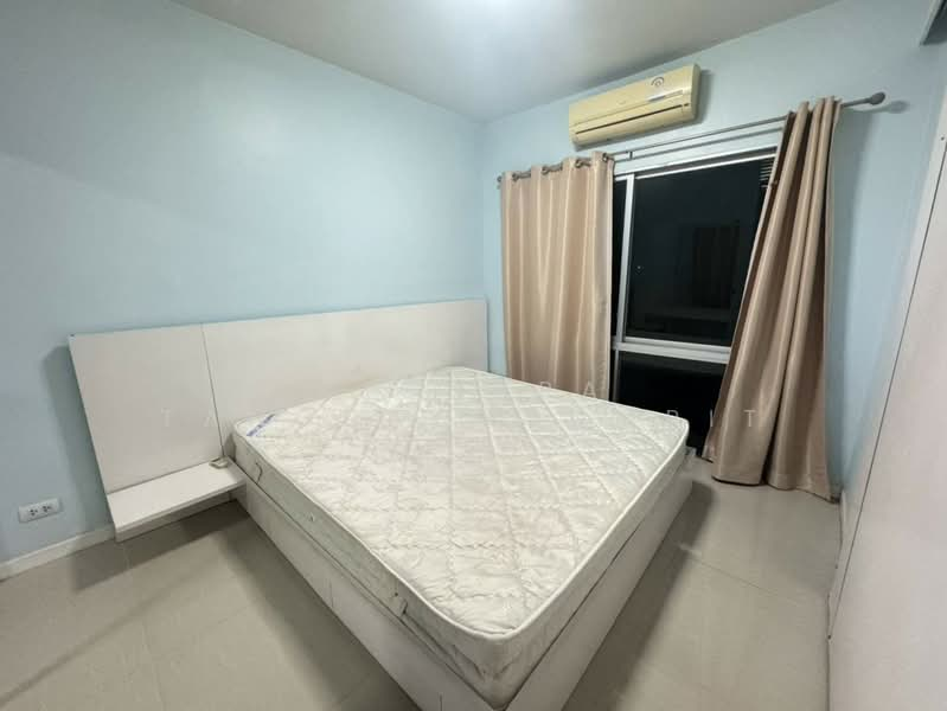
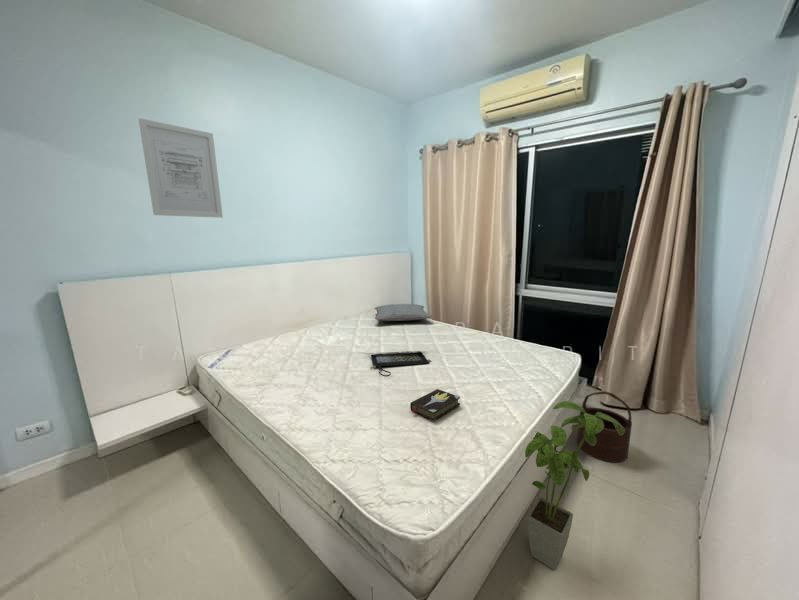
+ clutch bag (396, 359)
+ wall art (184, 172)
+ wooden bucket (604, 421)
+ pillow (401, 312)
+ house plant (564, 480)
+ hardback book (435, 403)
